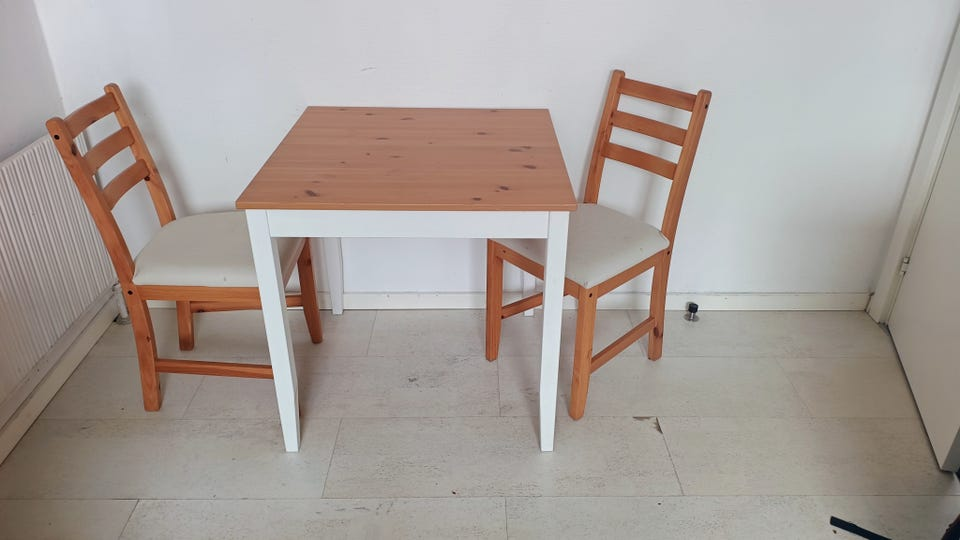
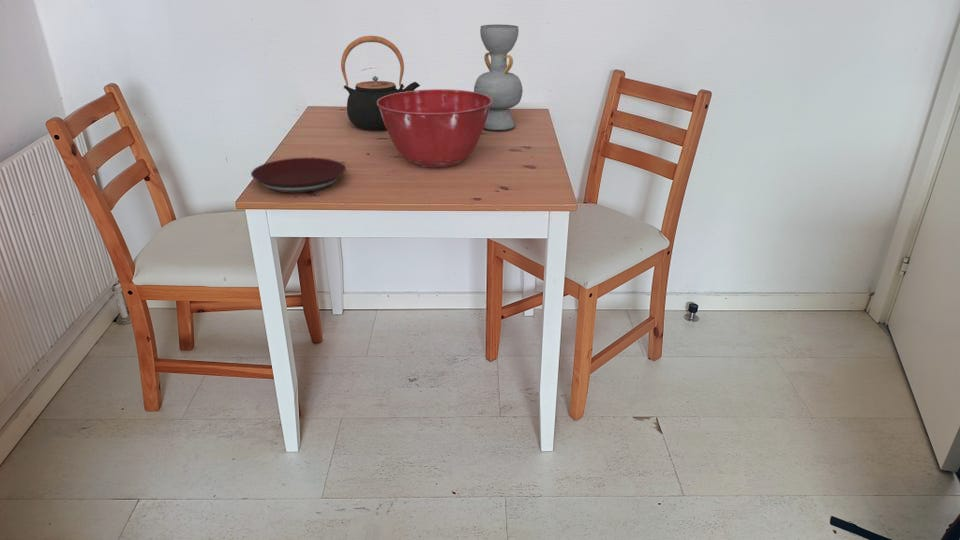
+ teapot (381, 81)
+ decorative vase (498, 78)
+ mixing bowl (434, 130)
+ plate (299, 176)
